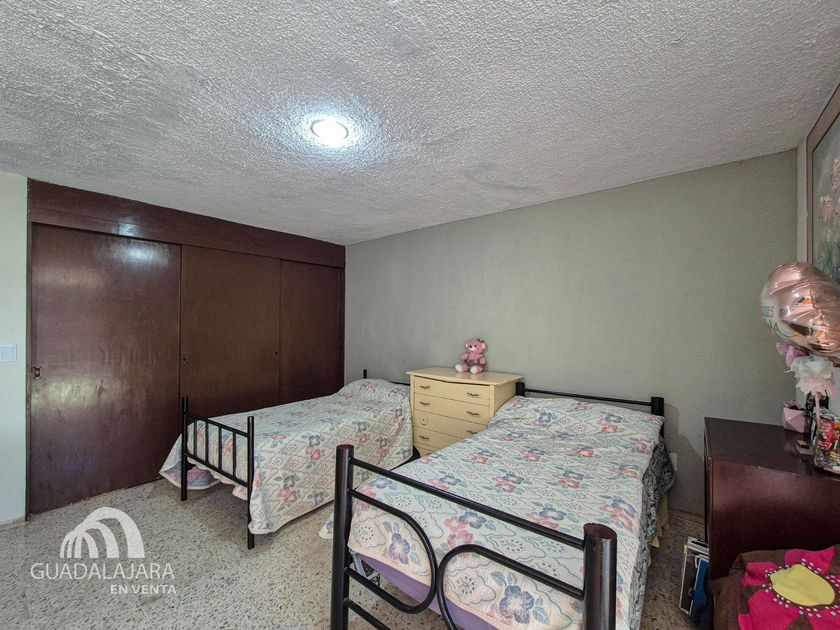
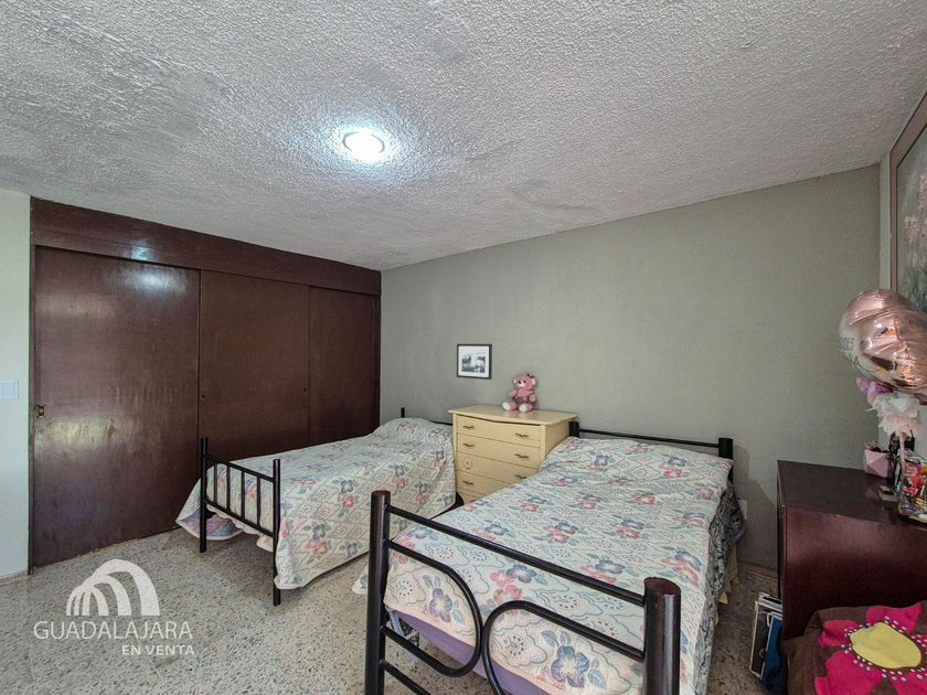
+ picture frame (473, 361)
